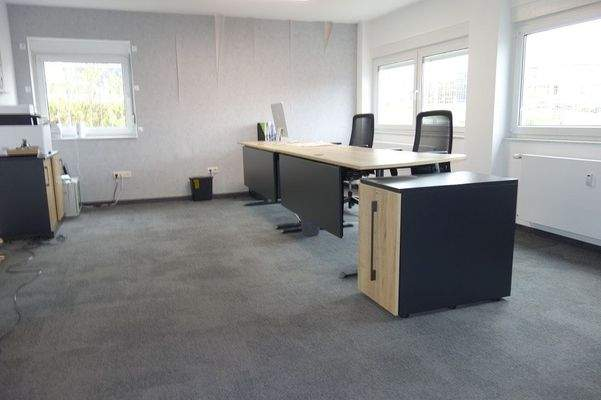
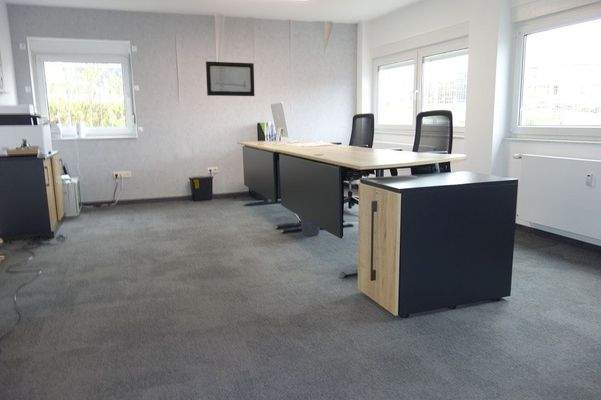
+ wall art (230, 79)
